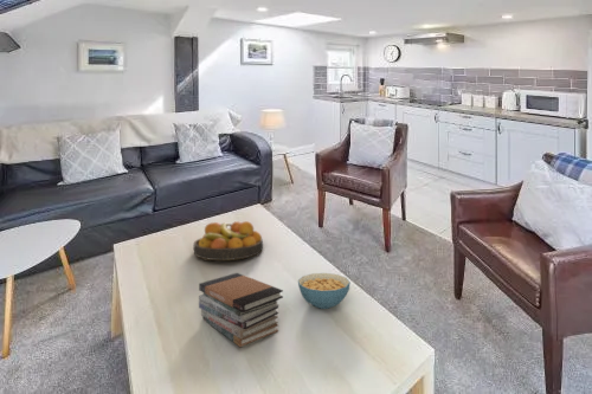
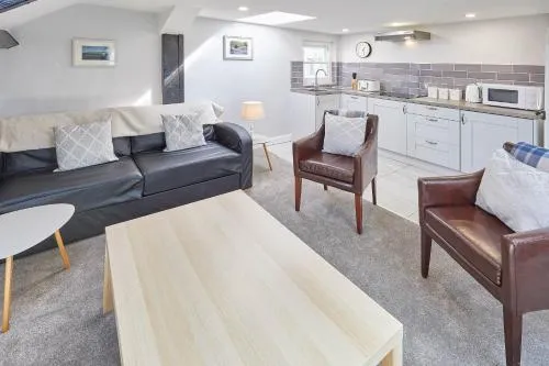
- fruit bowl (229, 235)
- book stack (238, 305)
- cereal bowl (323, 293)
